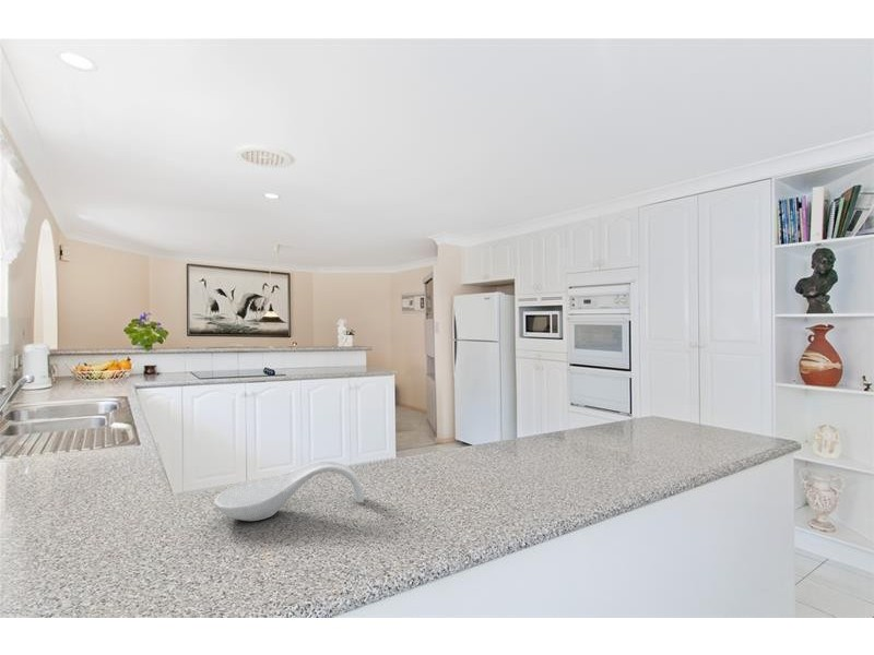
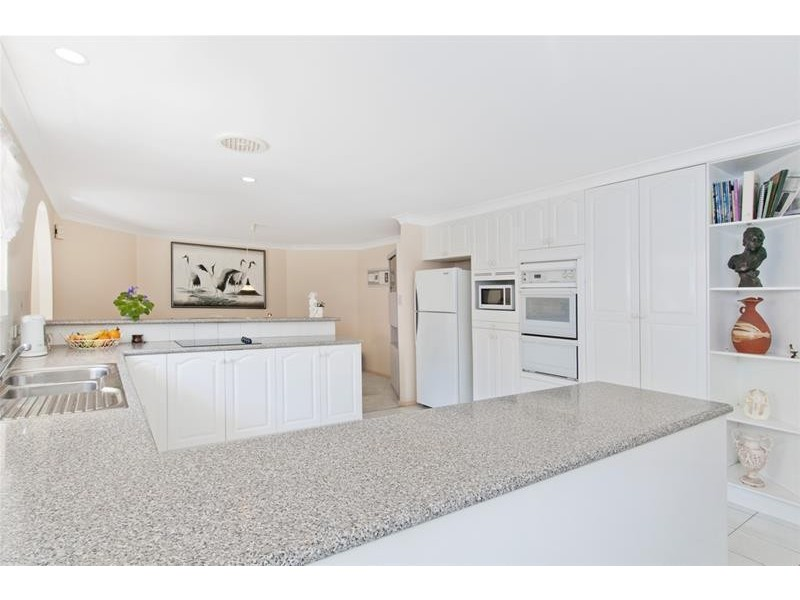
- spoon rest (292, 487)
